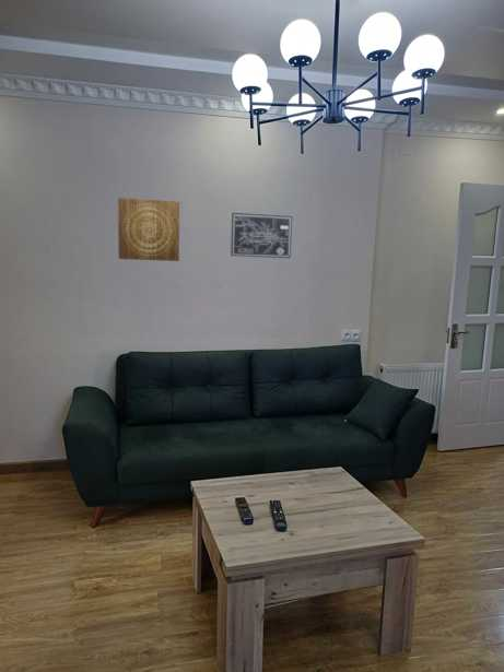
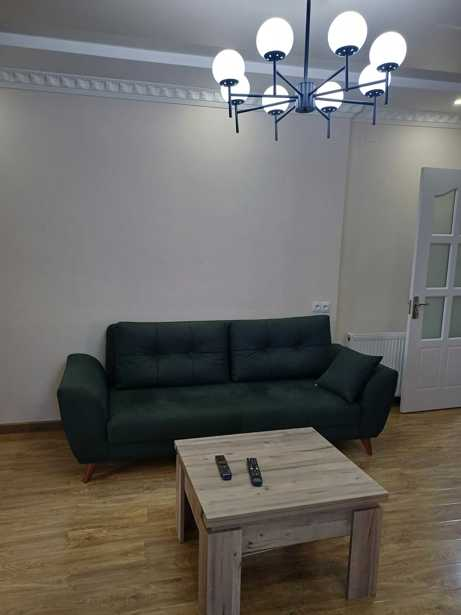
- wall art (261, 235)
- wall art (149, 229)
